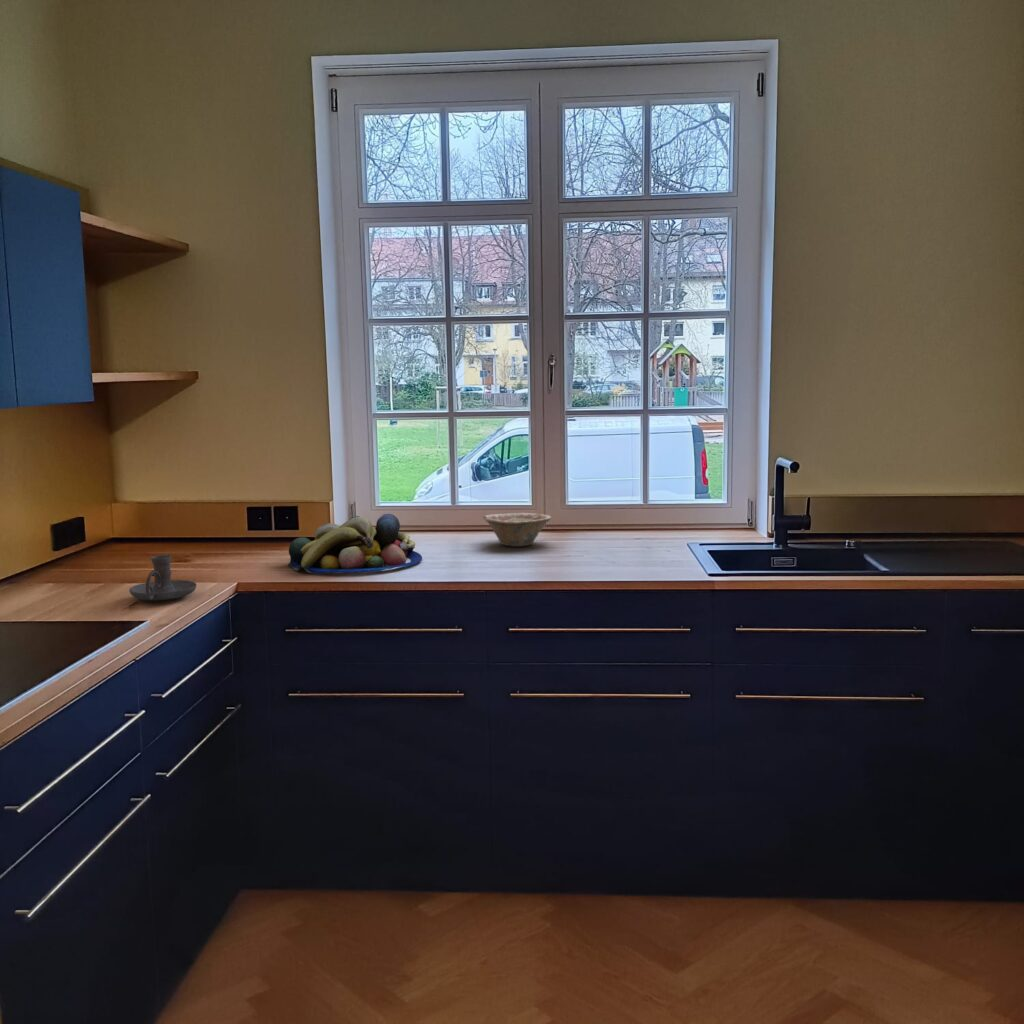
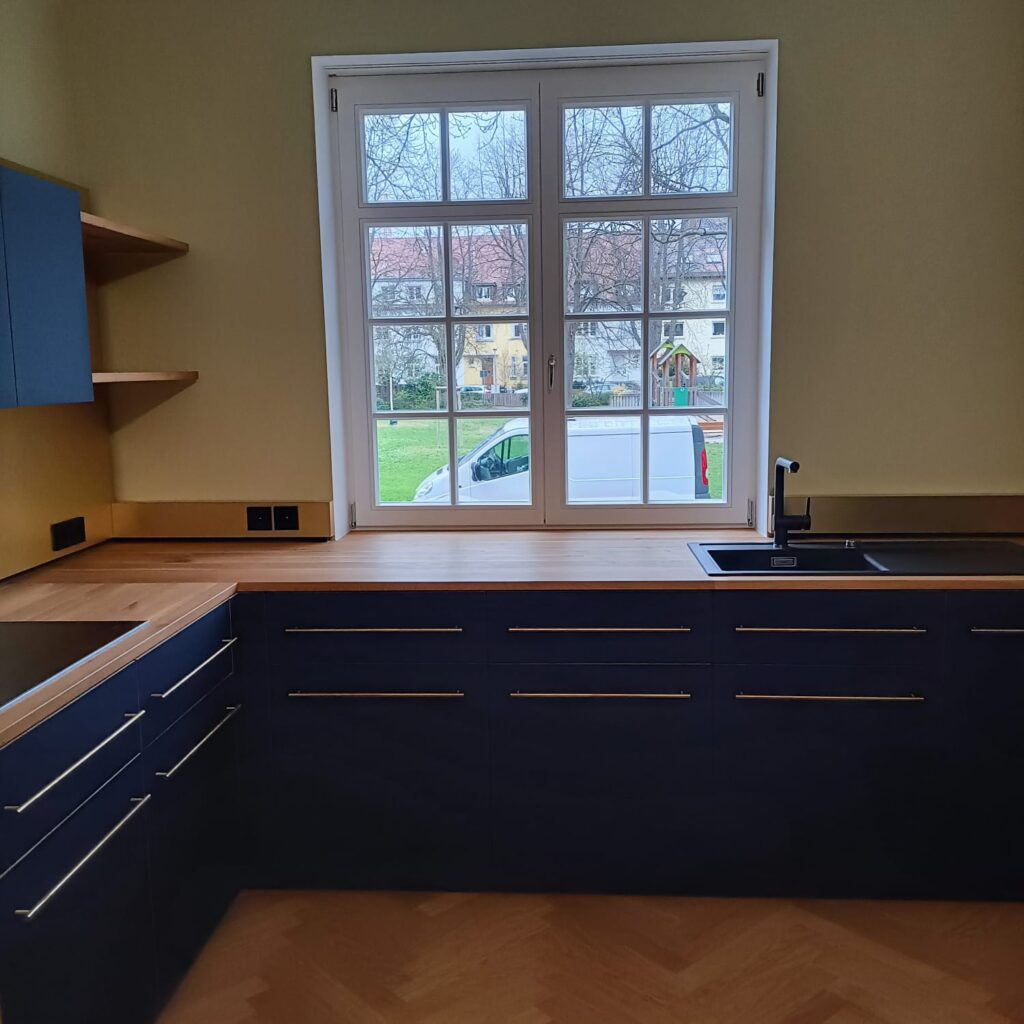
- candle holder (160, 578)
- fruit bowl (356, 538)
- dish (517, 530)
